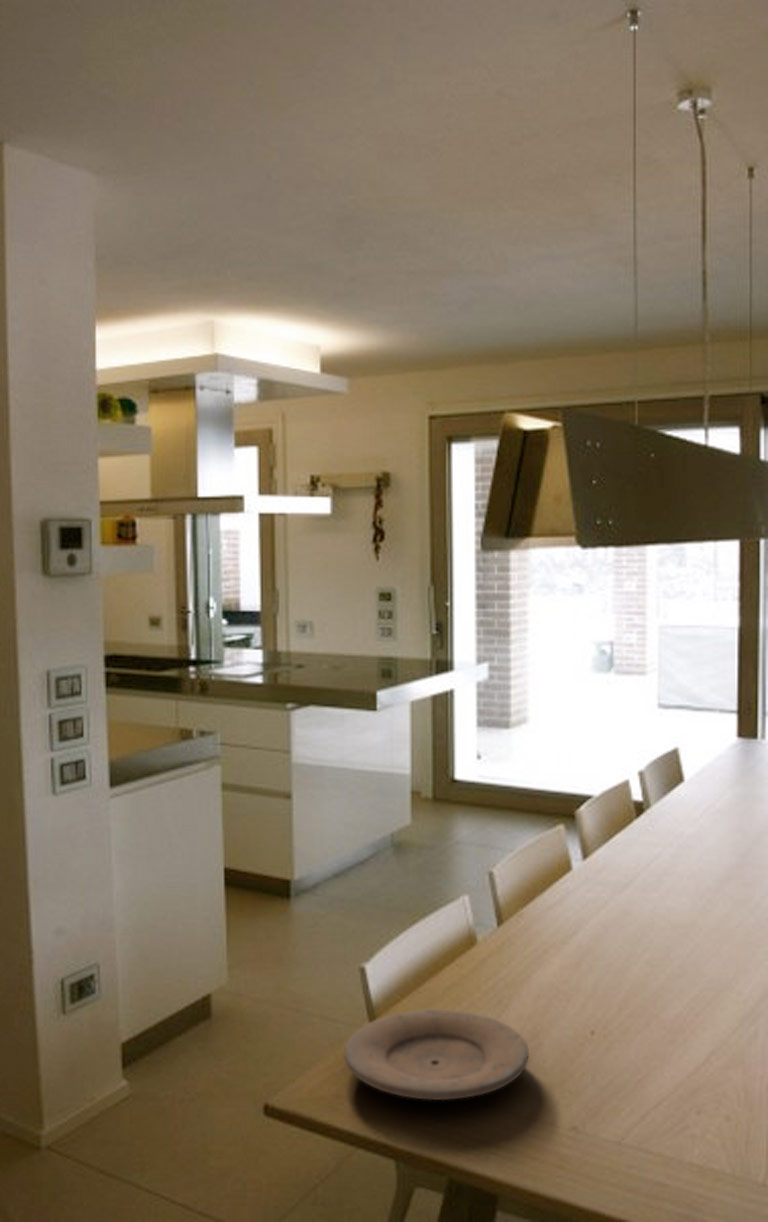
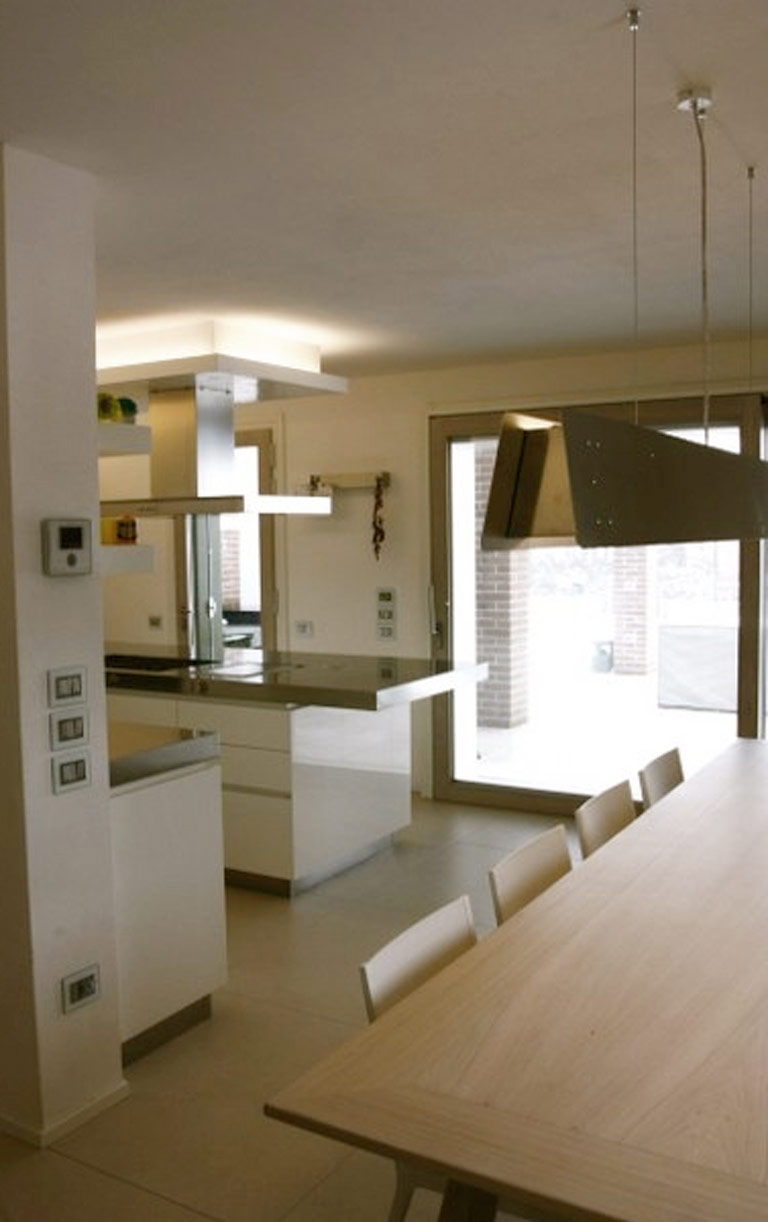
- plate (436, 1058)
